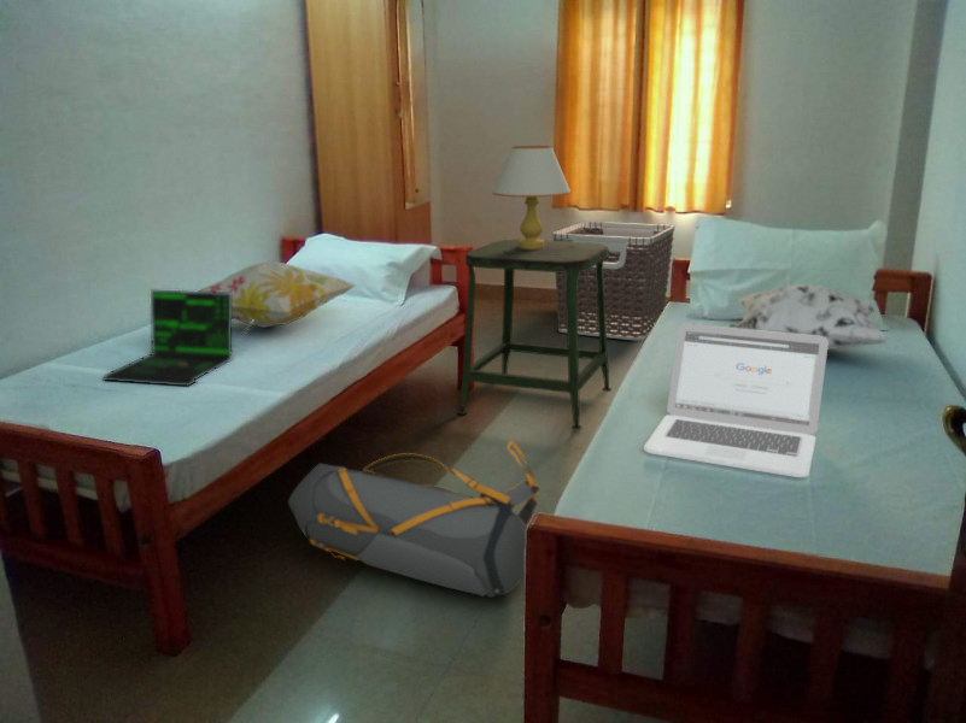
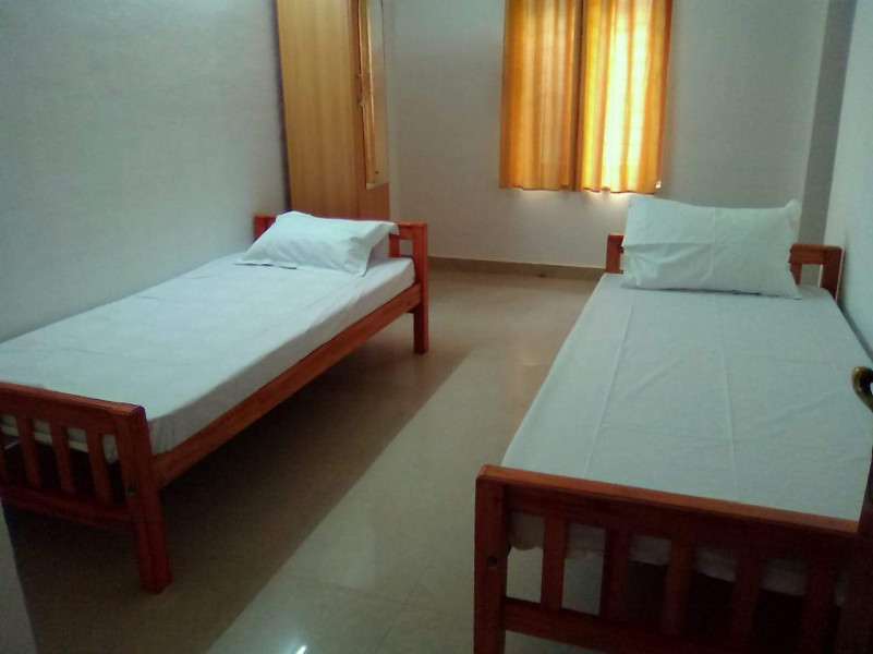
- clothes hamper (613, 278)
- decorative pillow (270, 293)
- backpack (414, 513)
- stool (537, 345)
- laptop (180, 335)
- decorative pillow (806, 318)
- table lamp (531, 196)
- laptop (737, 394)
